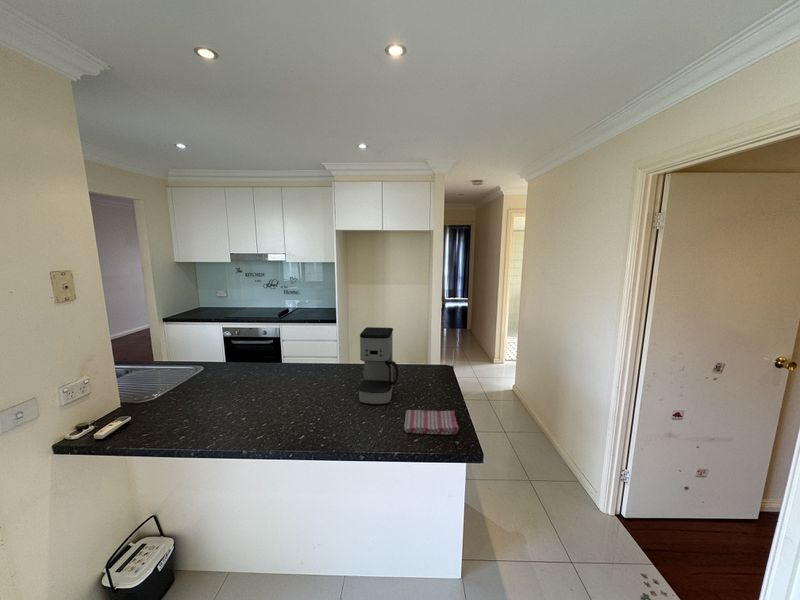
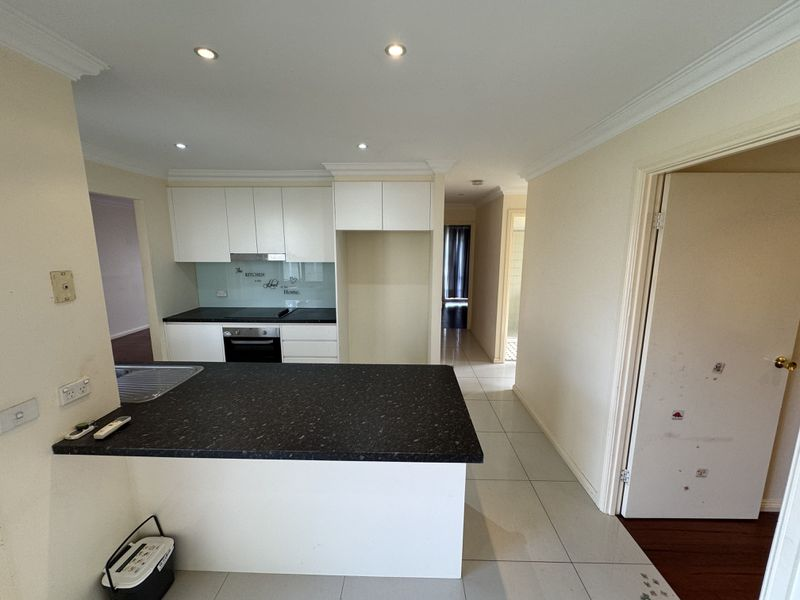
- coffee maker (379, 364)
- dish towel (430, 420)
